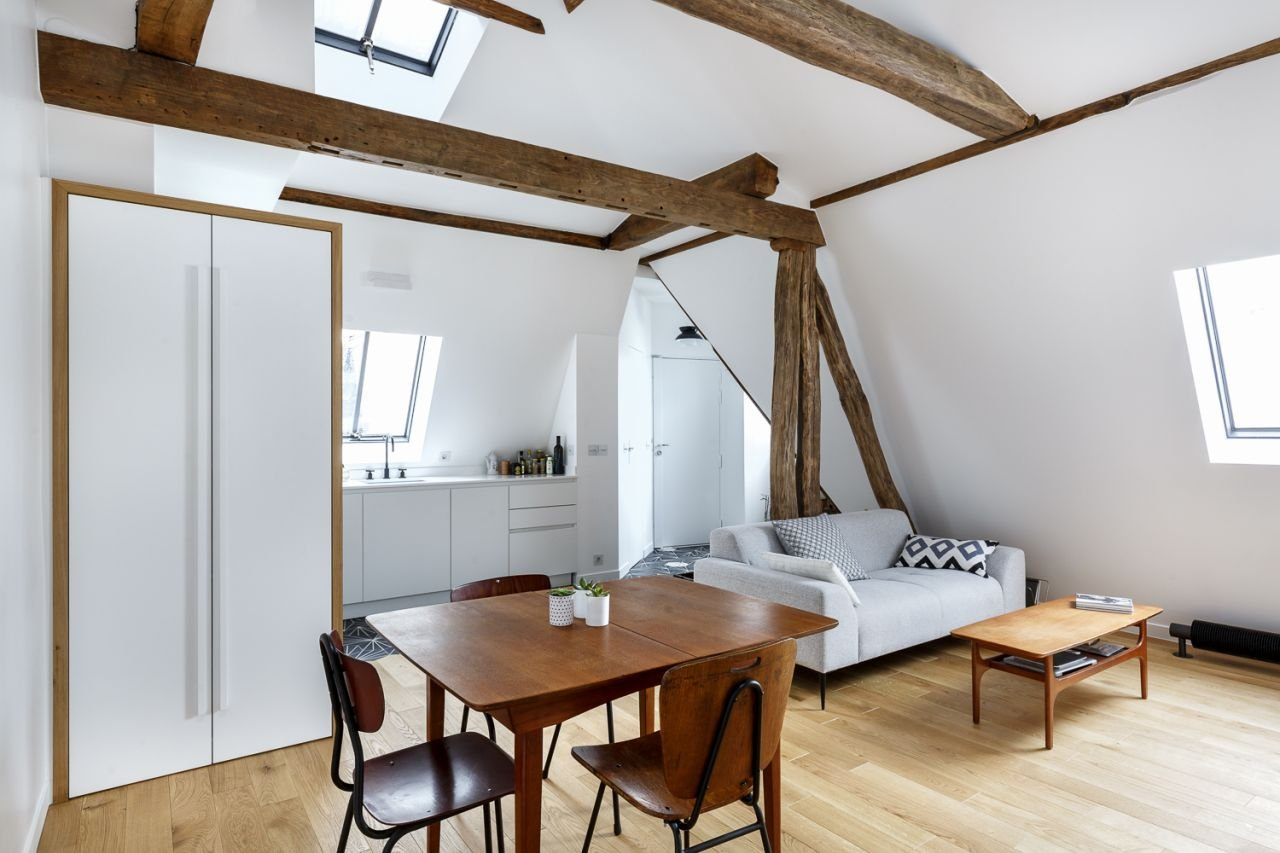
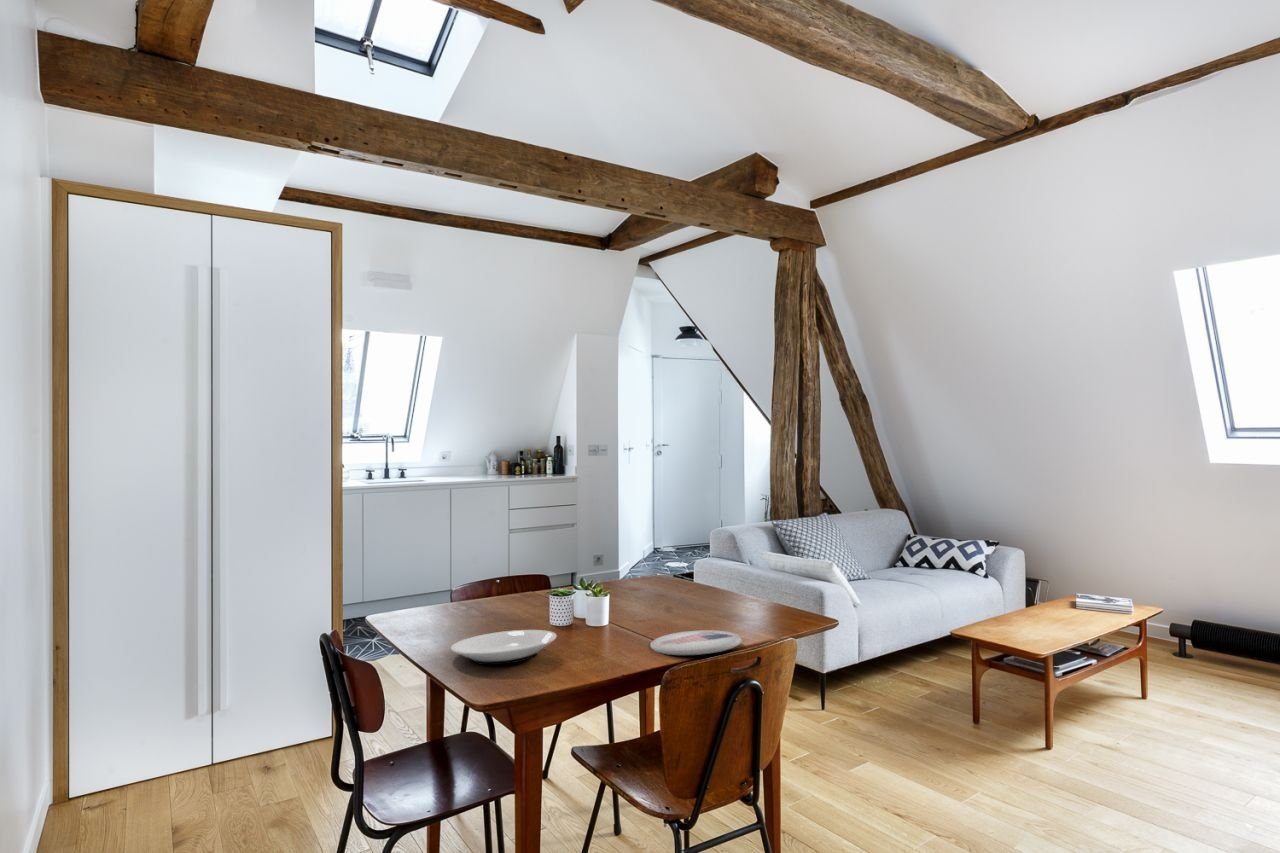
+ plate (695, 641)
+ plate (504, 648)
